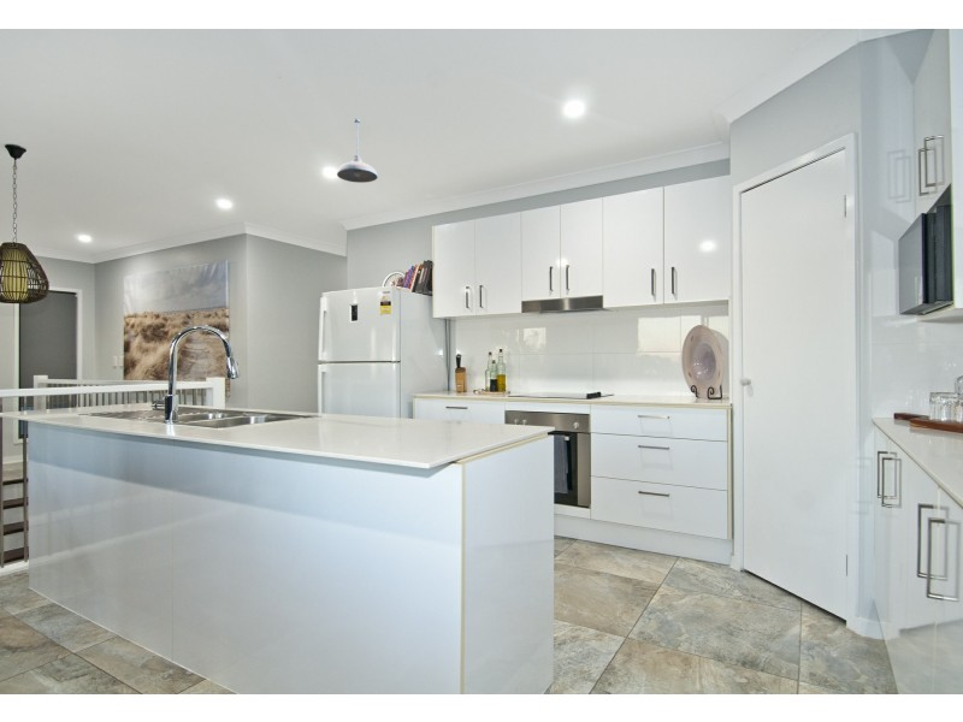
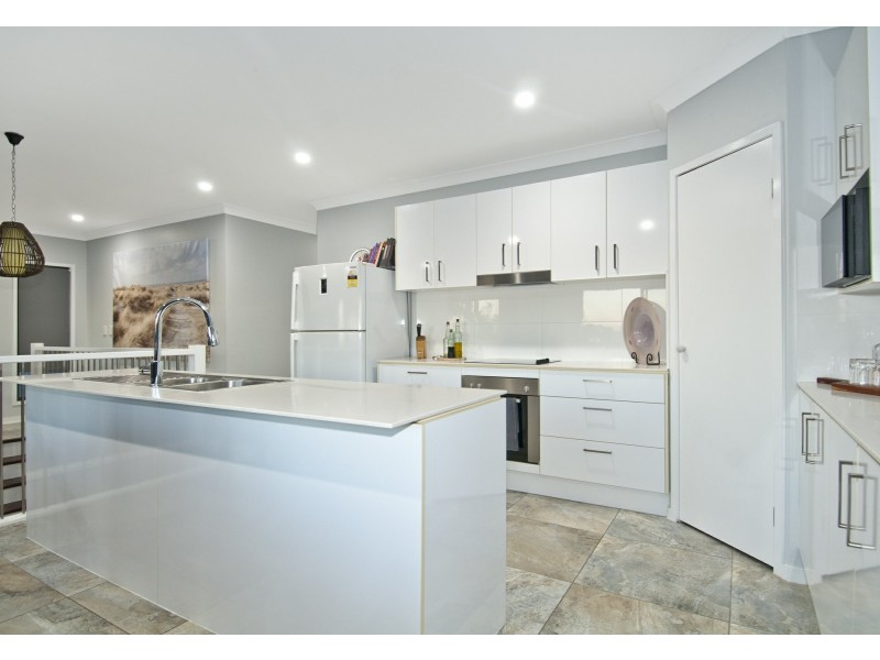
- pendant light (356, 148)
